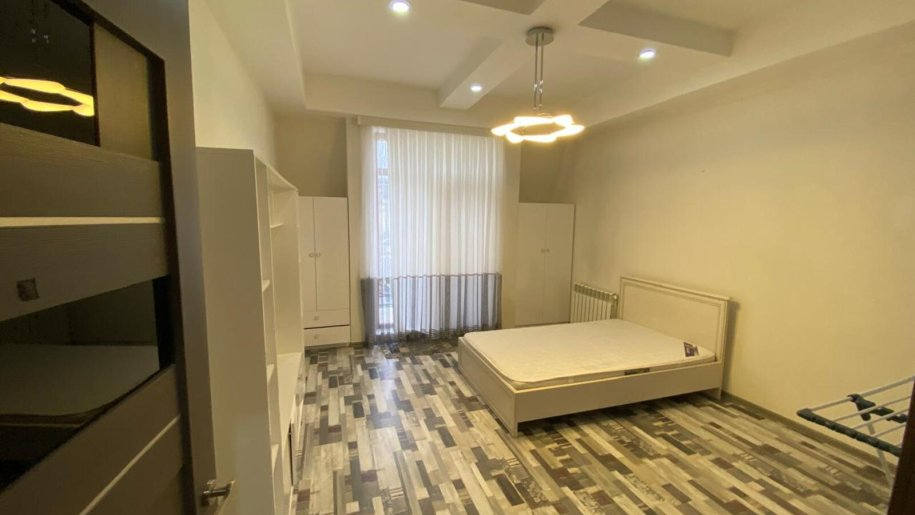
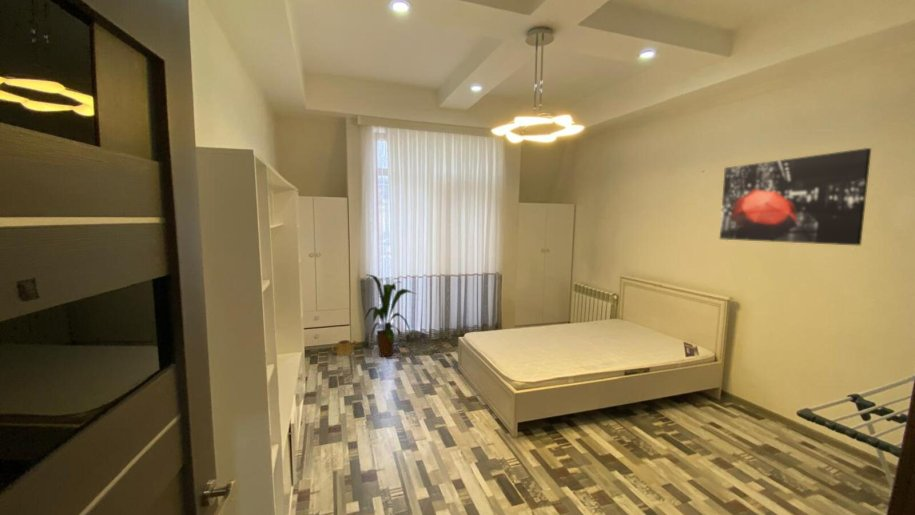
+ watering can (345, 347)
+ wall art (783, 201)
+ house plant (391, 313)
